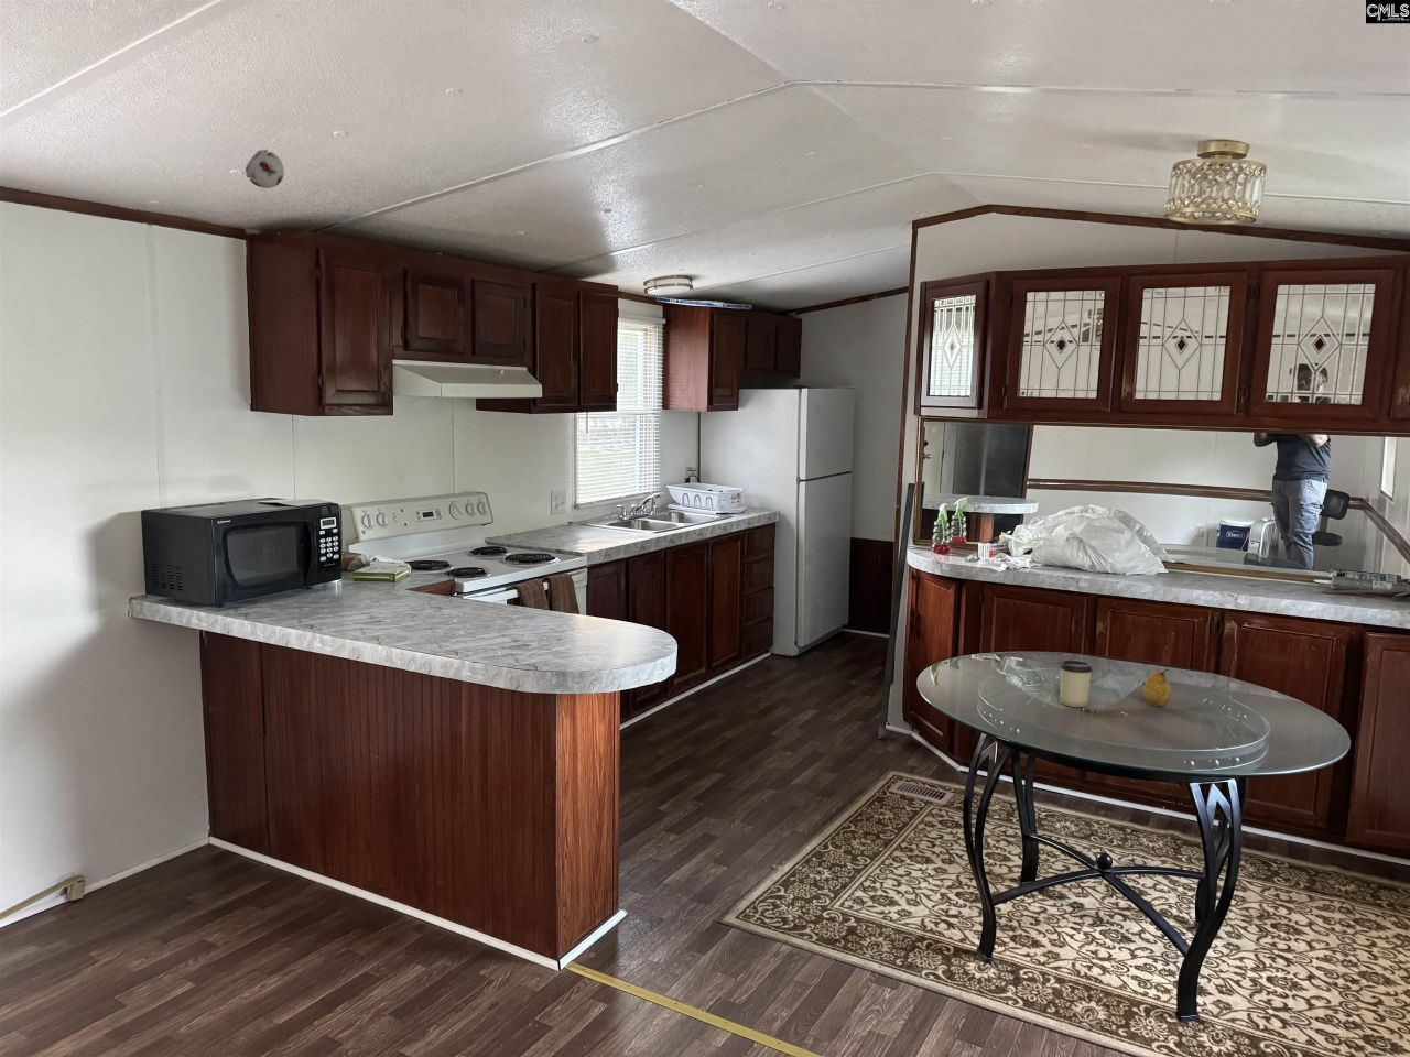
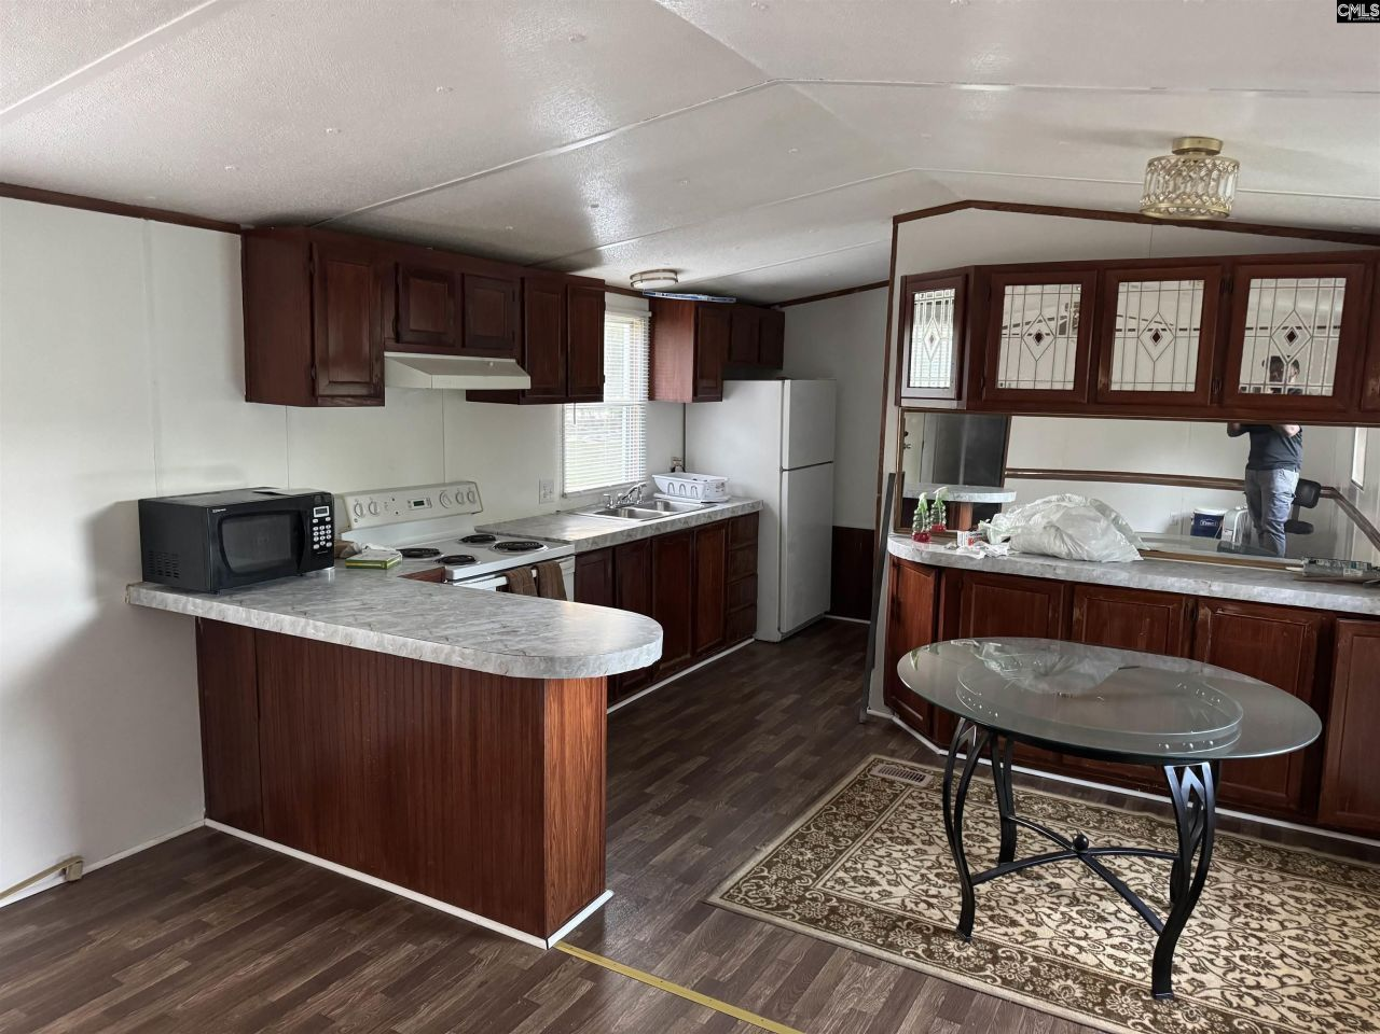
- smoke detector (264, 169)
- fruit (1158, 685)
- cup (1074, 683)
